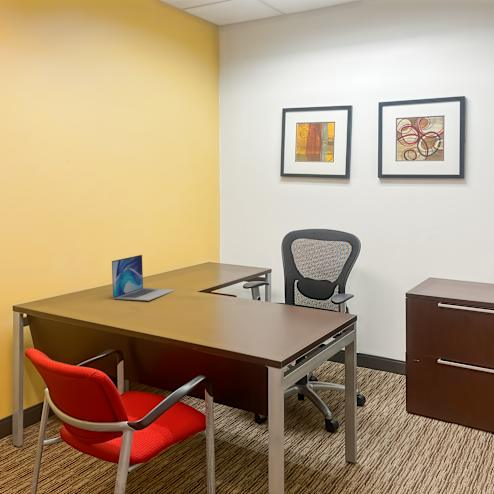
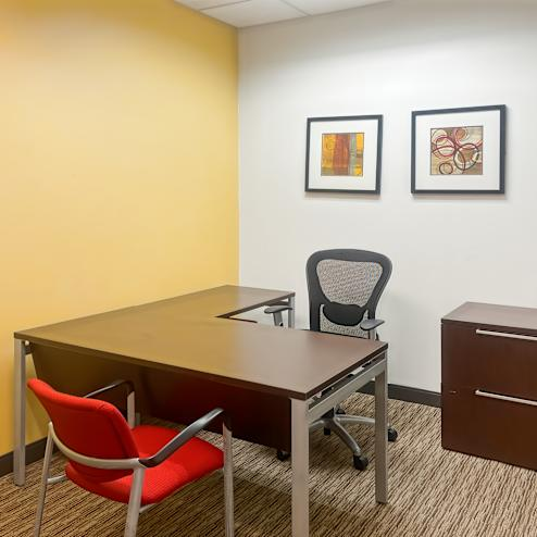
- laptop (142, 276)
